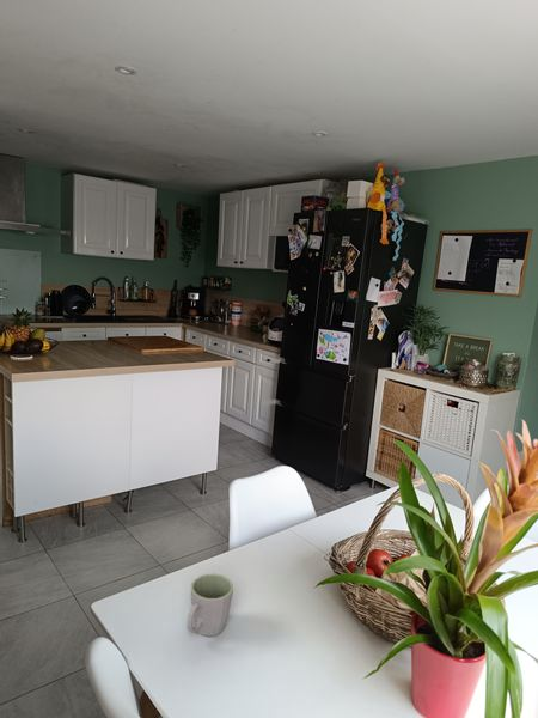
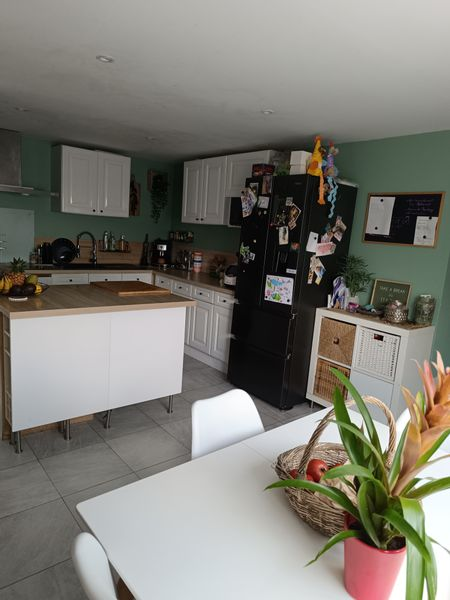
- mug (206, 610)
